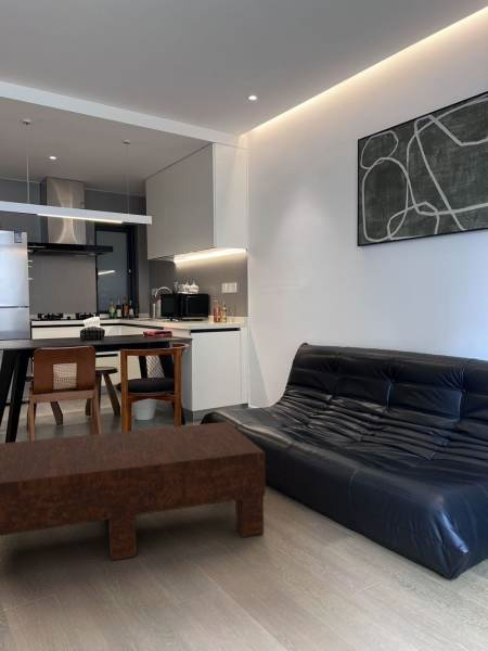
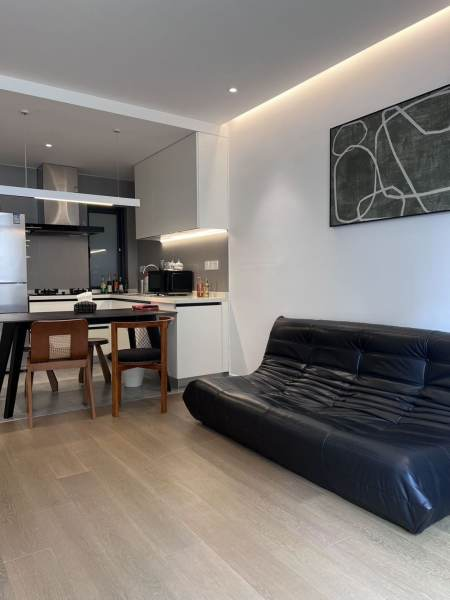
- coffee table (117, 488)
